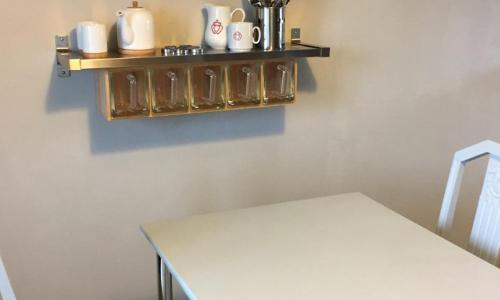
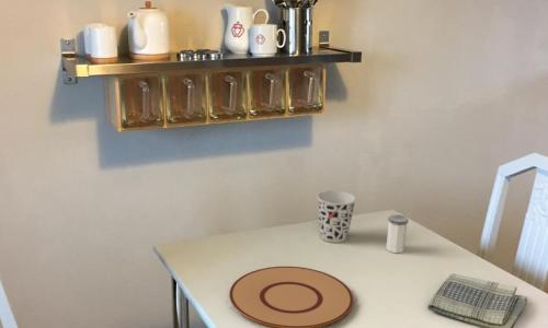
+ salt shaker (397, 233)
+ dish towel (479, 300)
+ plate (290, 296)
+ cup (334, 216)
